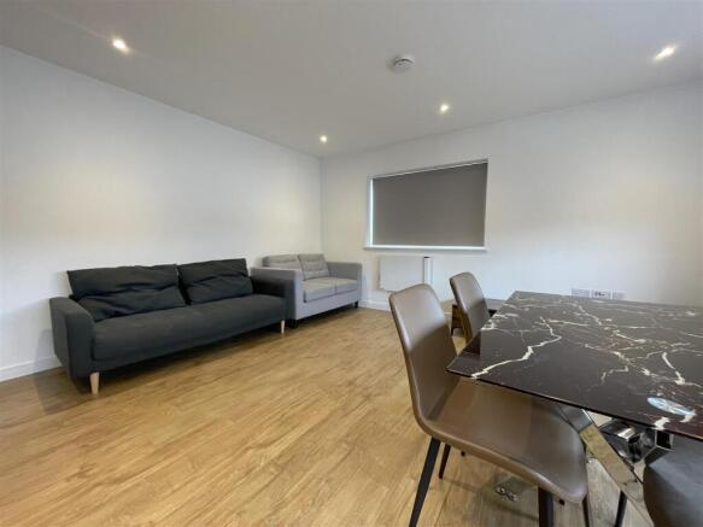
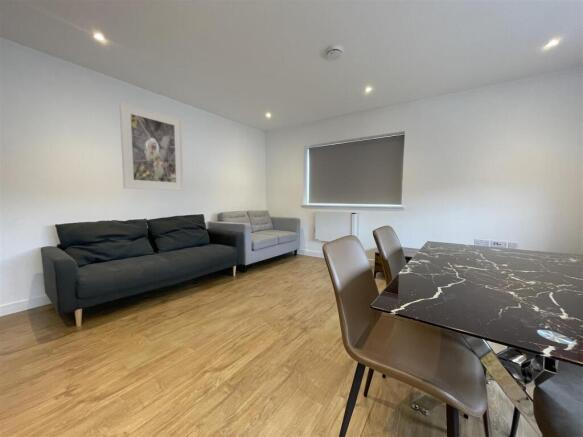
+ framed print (155, 150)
